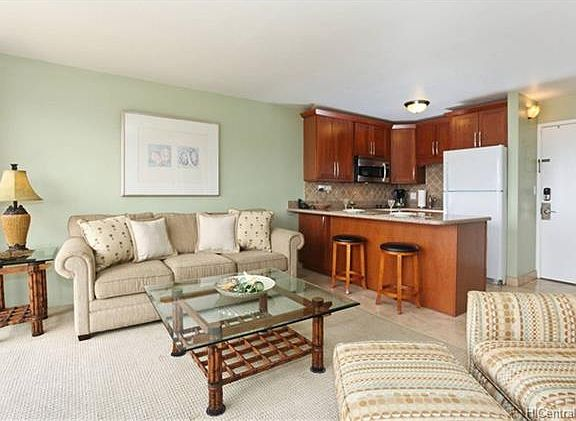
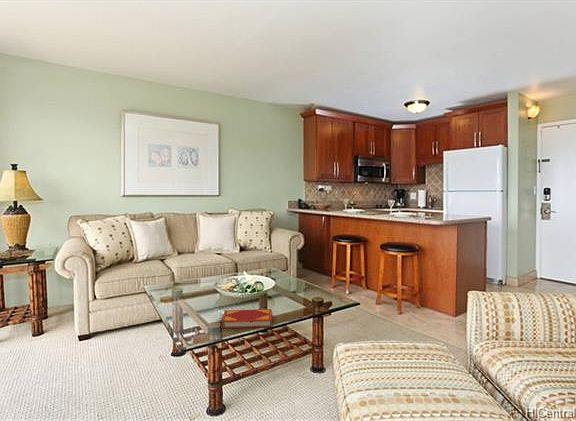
+ hardback book (247, 318)
